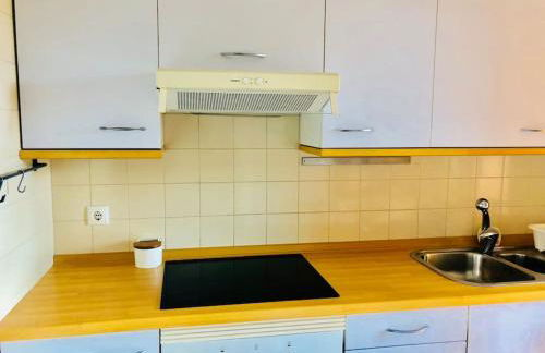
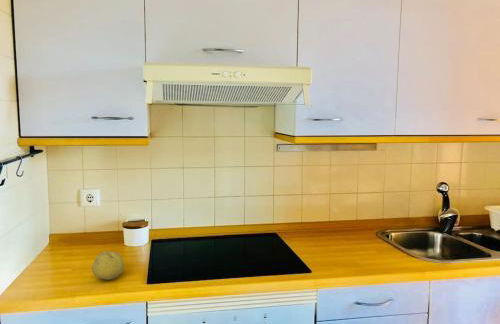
+ fruit (108, 265)
